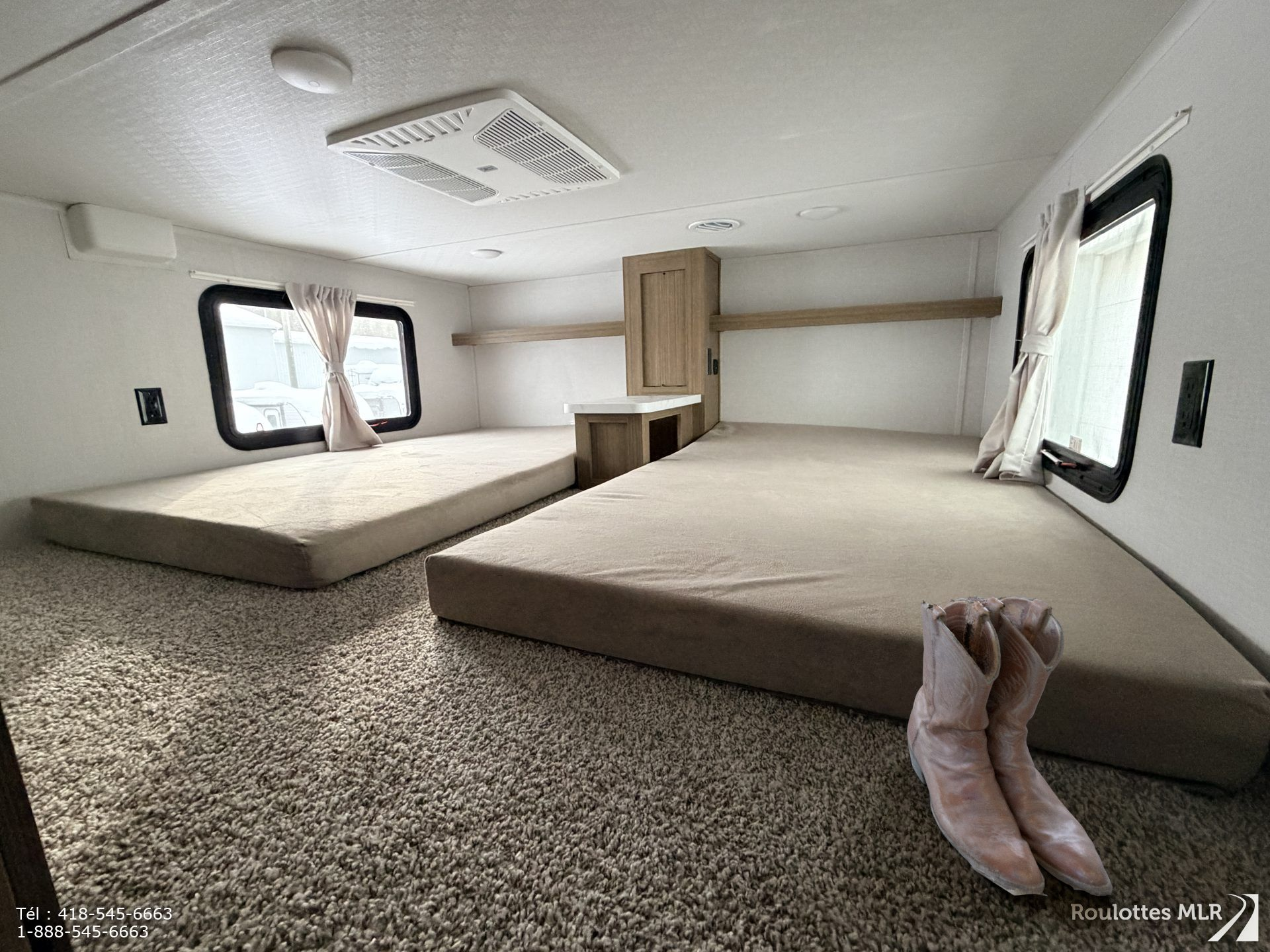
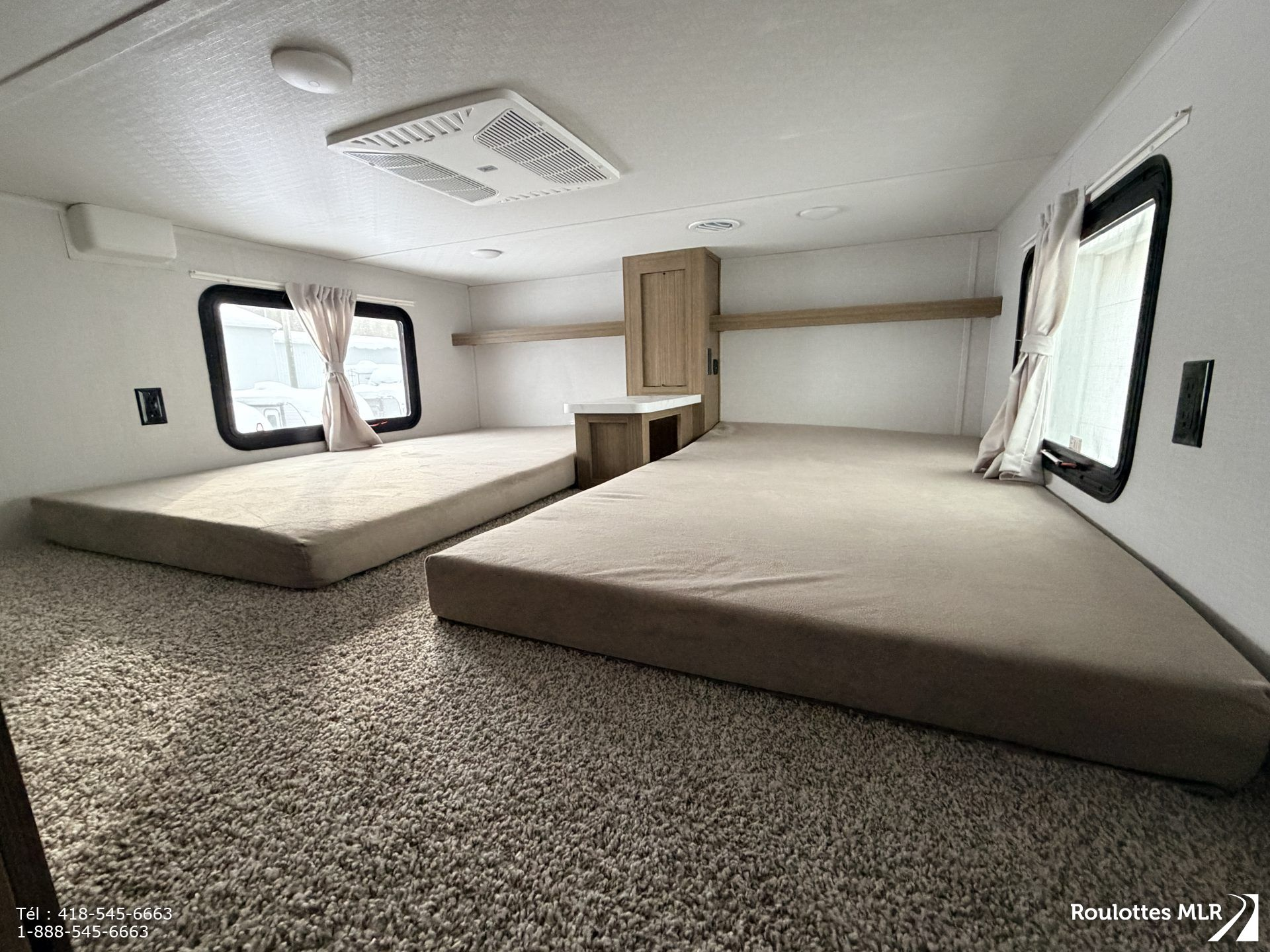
- boots (1004, 717)
